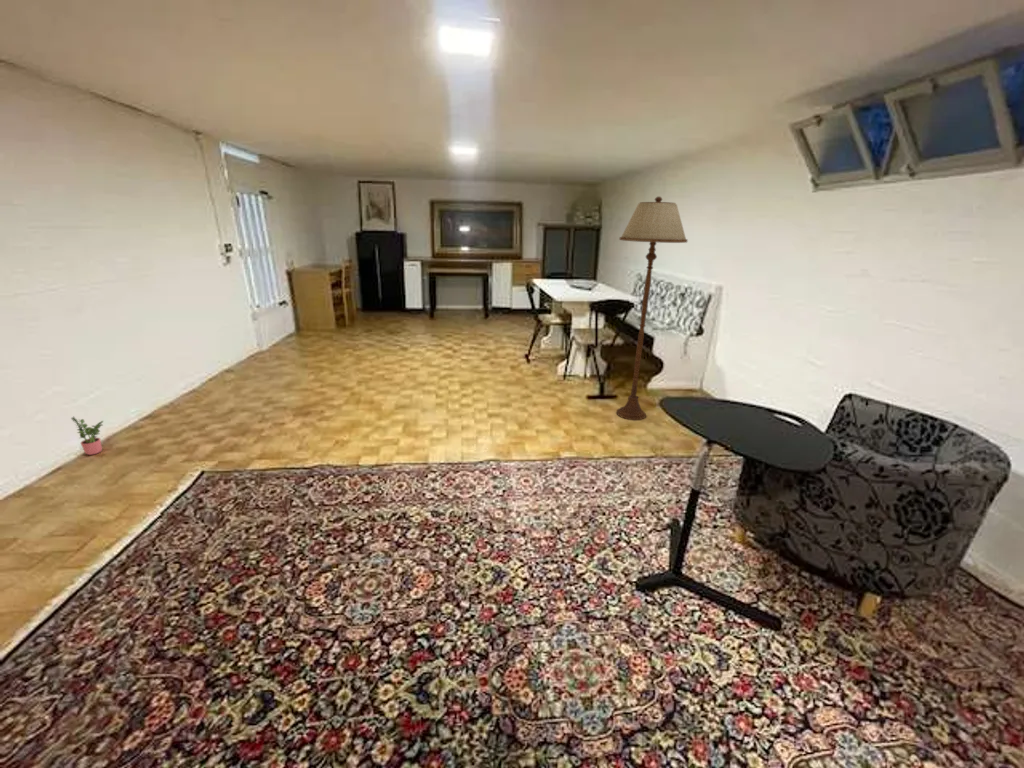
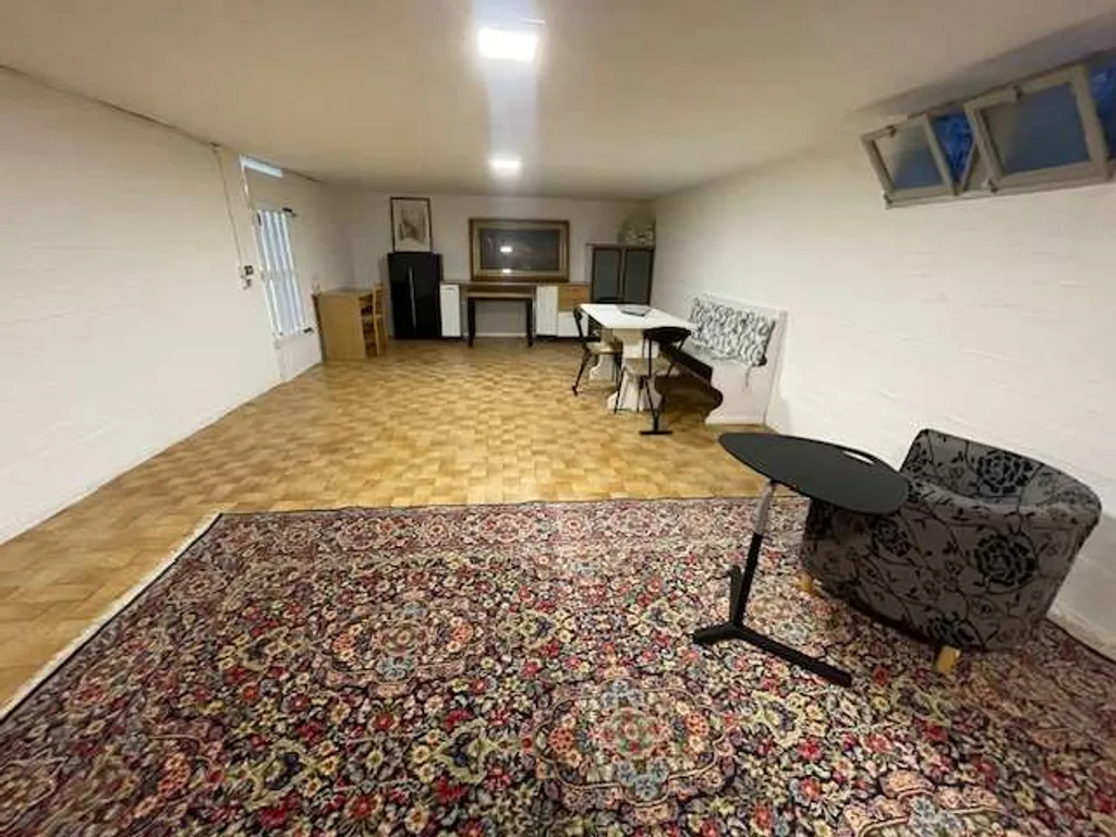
- floor lamp (643, 314)
- potted plant (96, 432)
